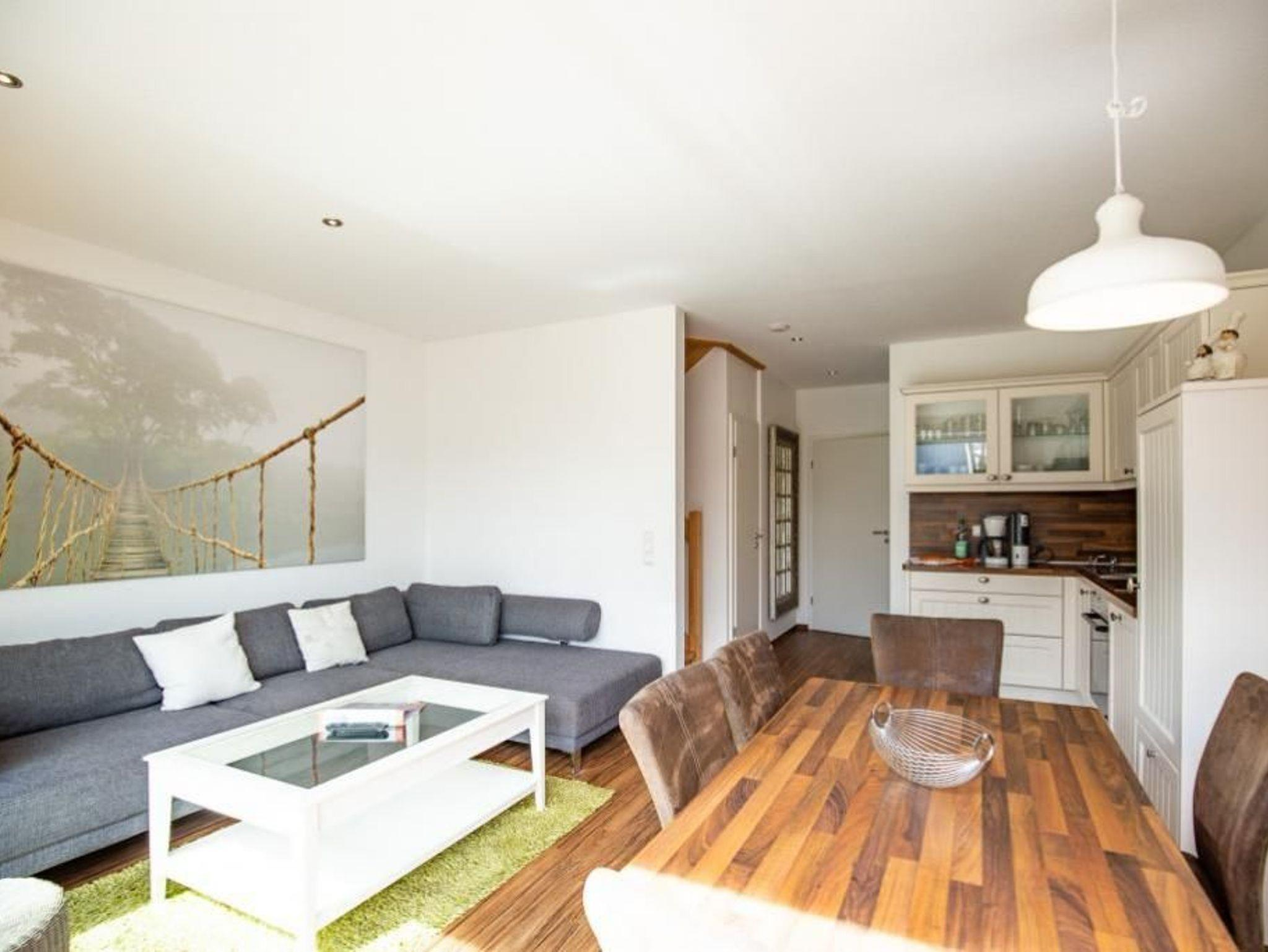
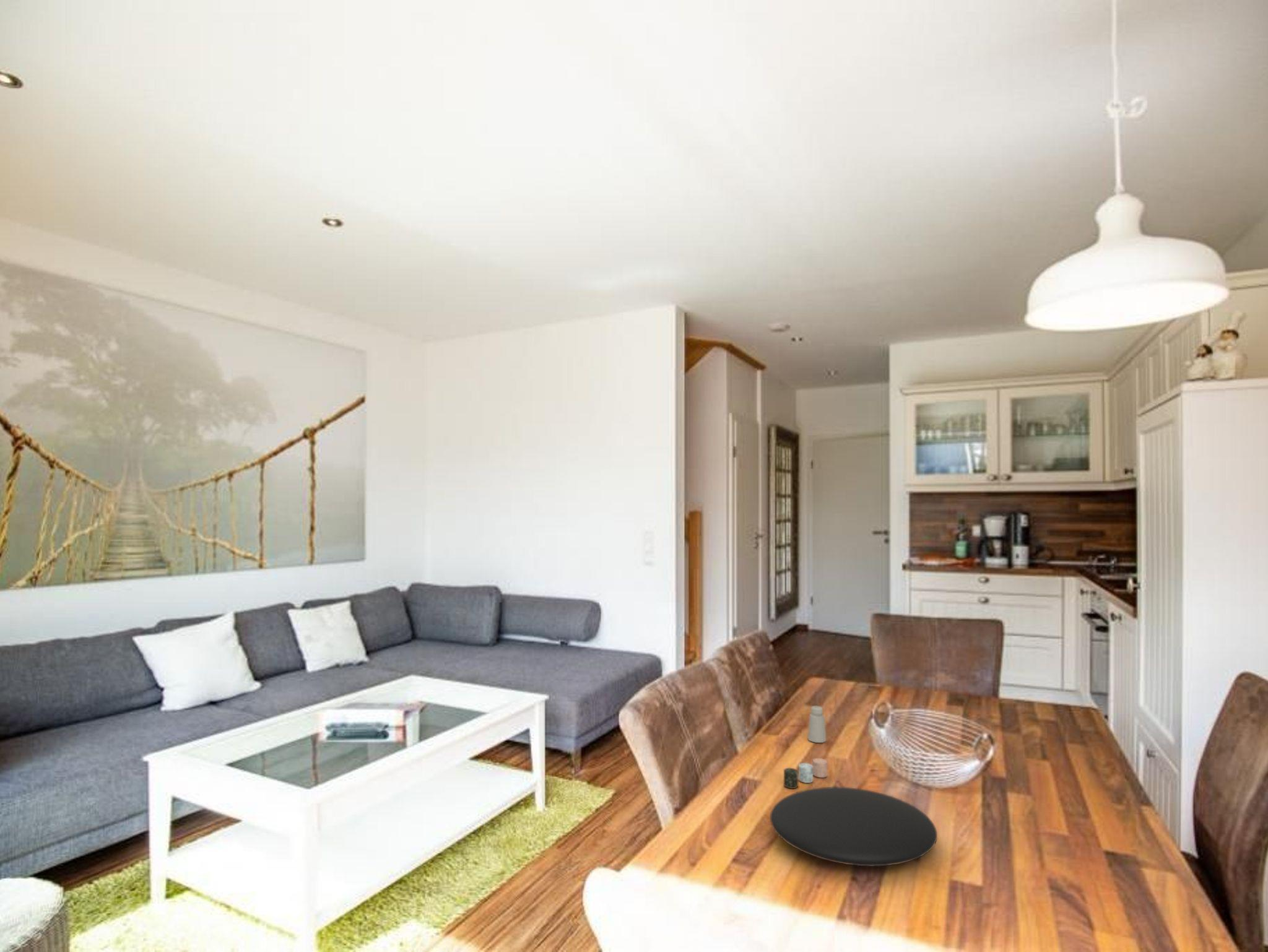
+ plate (851, 823)
+ saltshaker (817, 723)
+ candle (806, 772)
